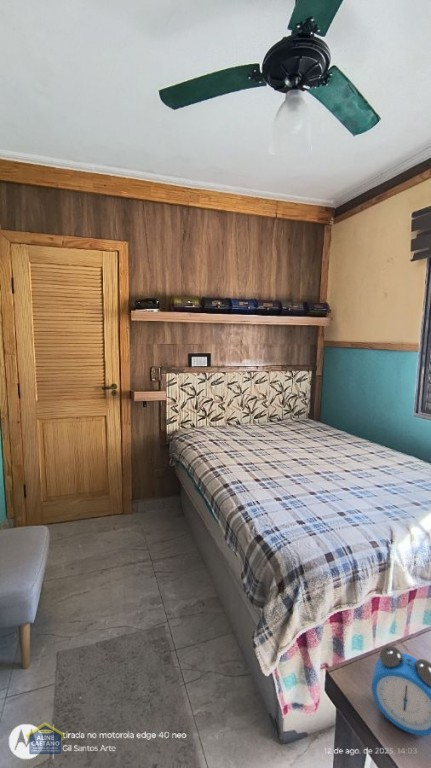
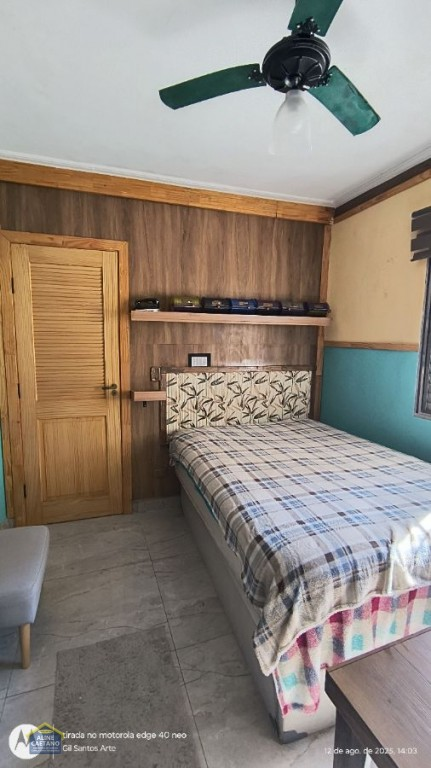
- alarm clock (406, 688)
